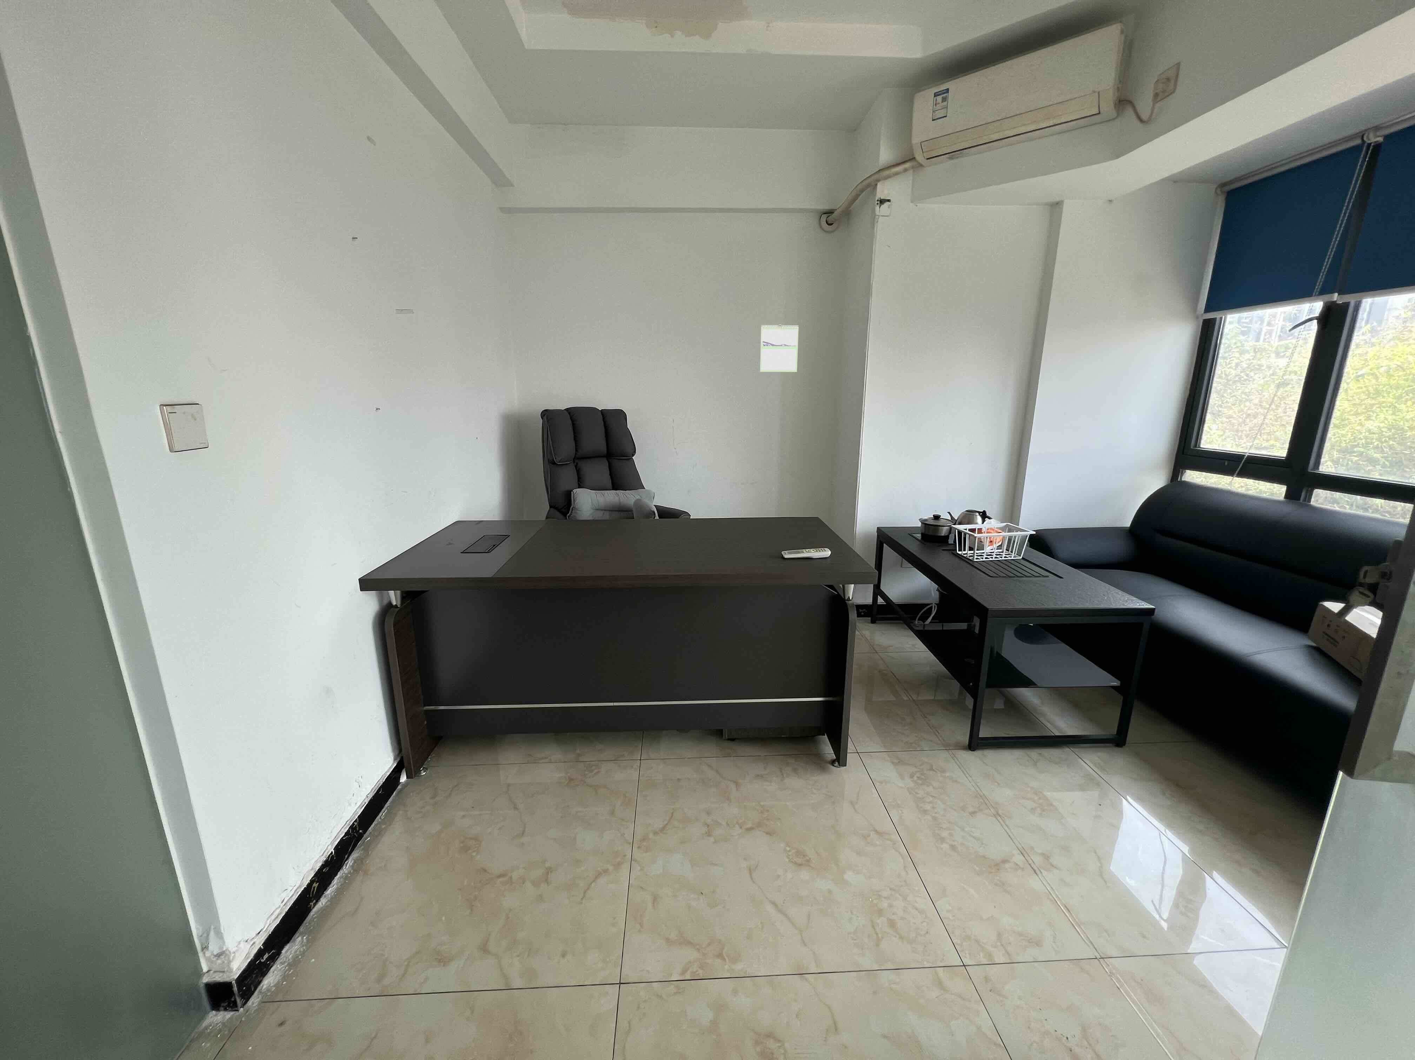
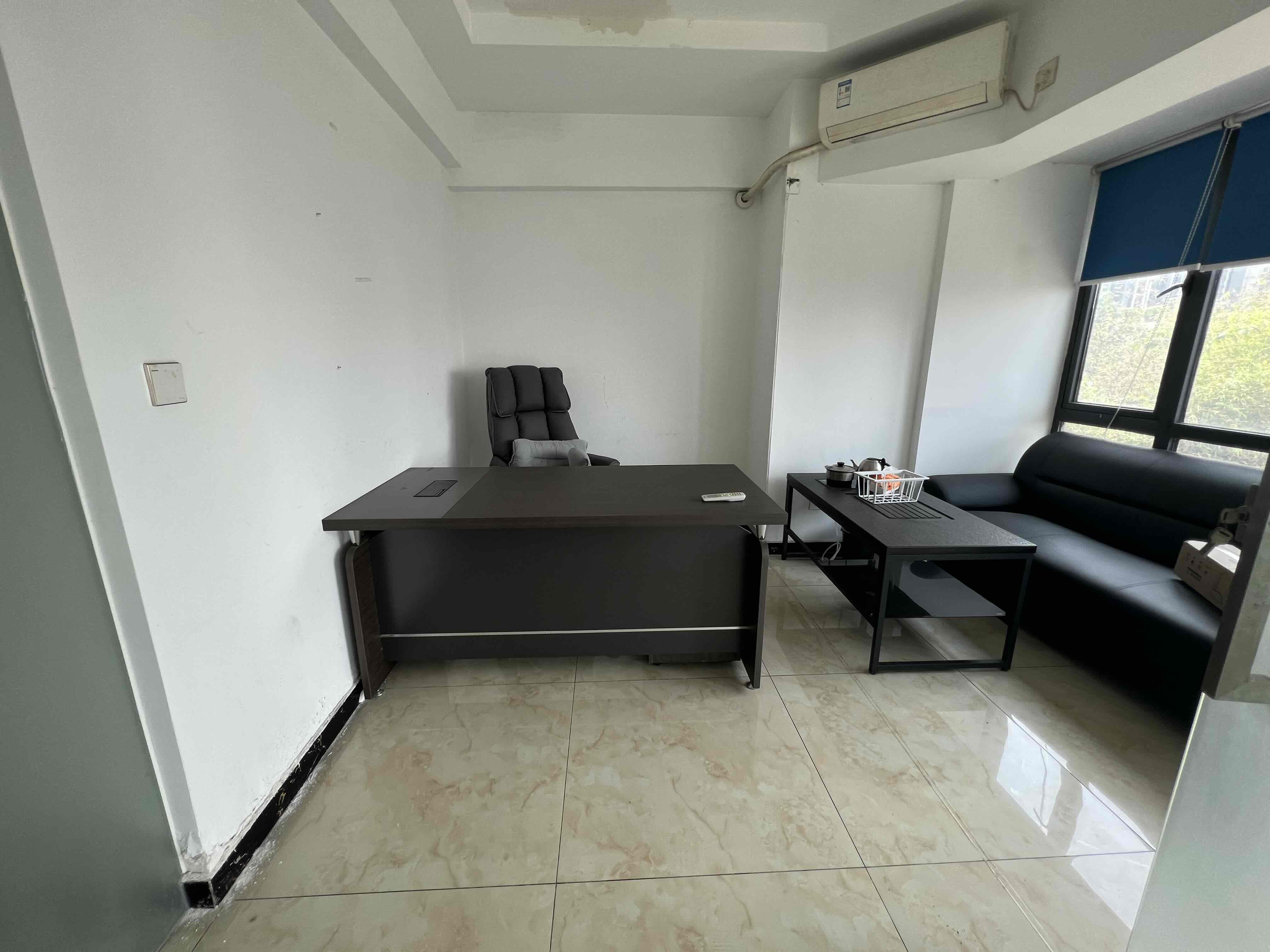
- calendar (779, 349)
